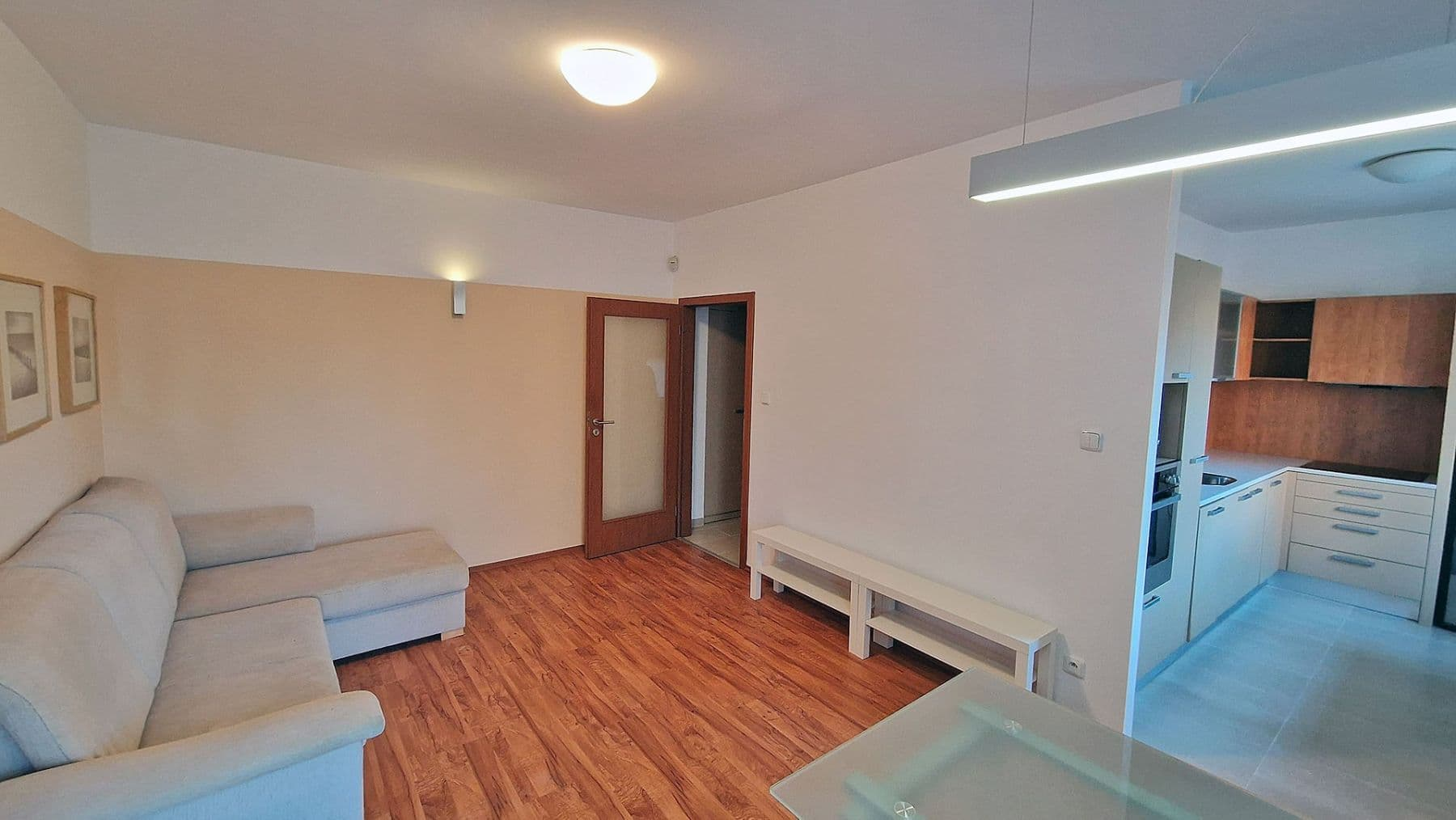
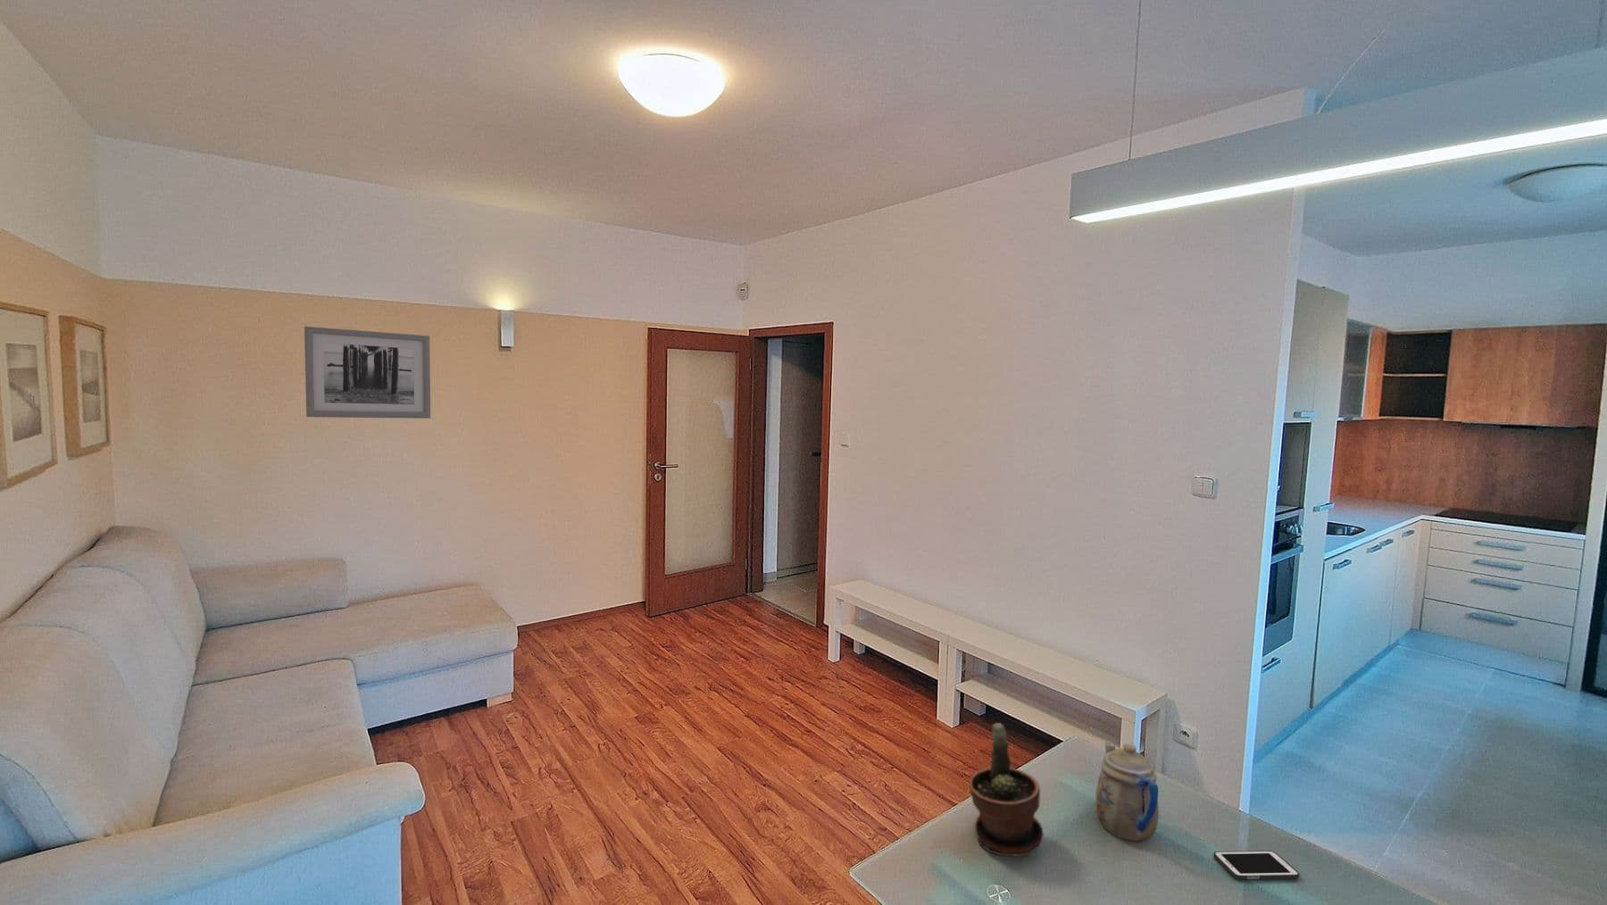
+ teapot (1127, 786)
+ wall art (371, 374)
+ potted plant (1007, 788)
+ cell phone (1255, 865)
